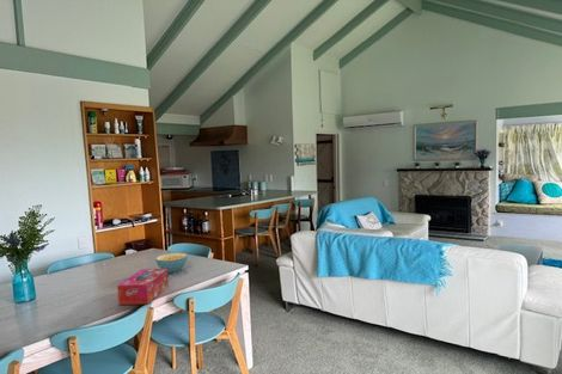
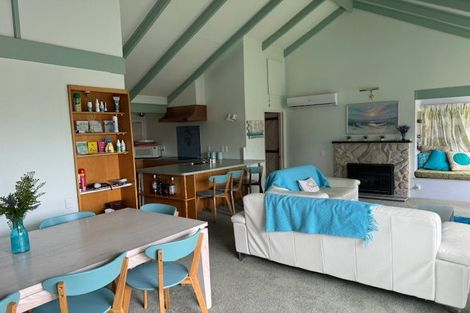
- cereal bowl (172, 264)
- tissue box (143, 284)
